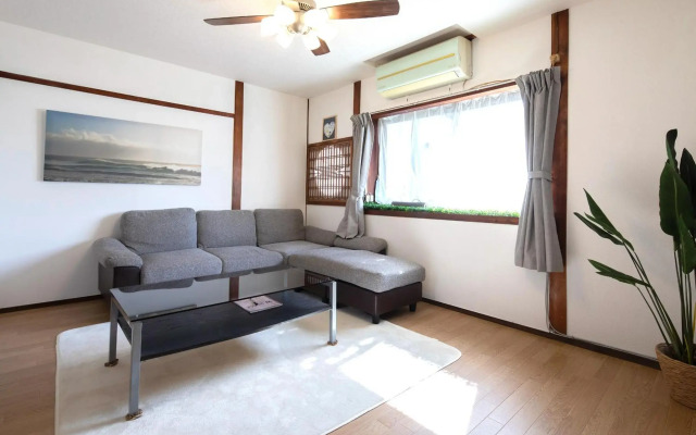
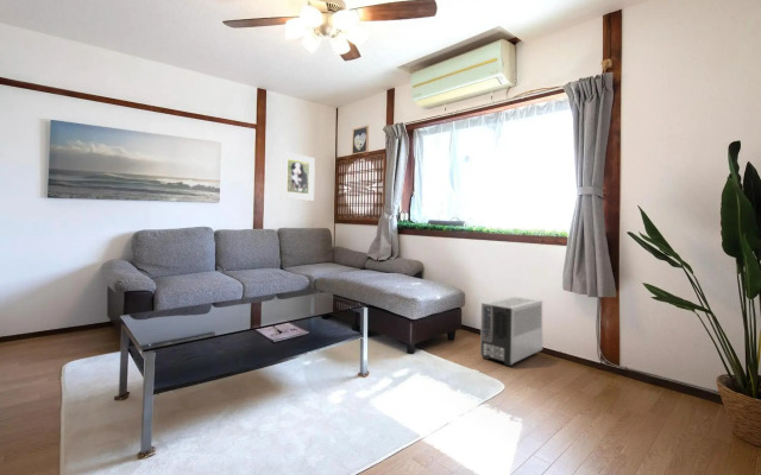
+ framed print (297, 177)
+ air purifier (512, 328)
